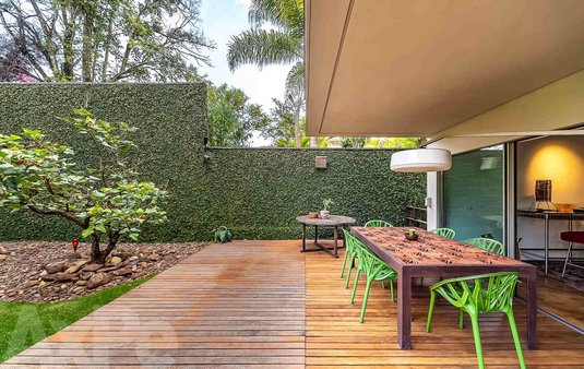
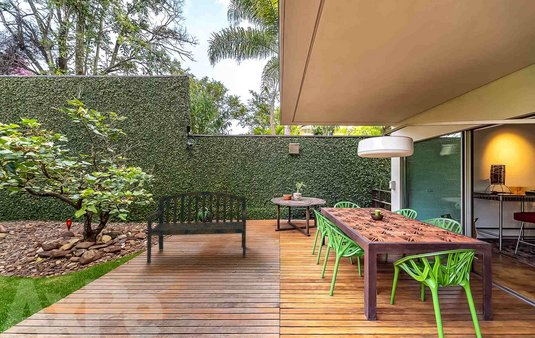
+ garden bench (200, 223)
